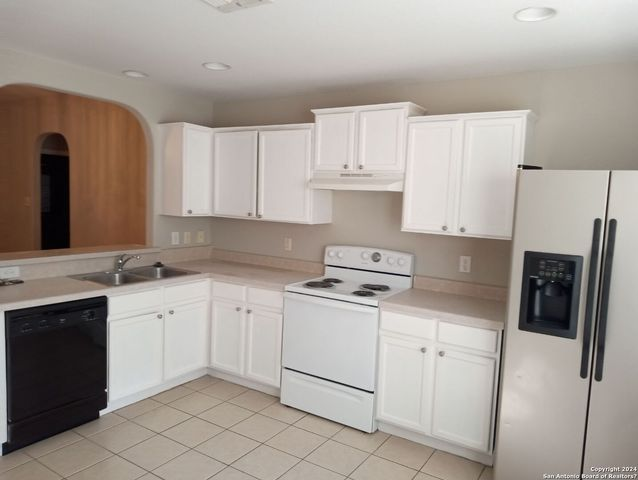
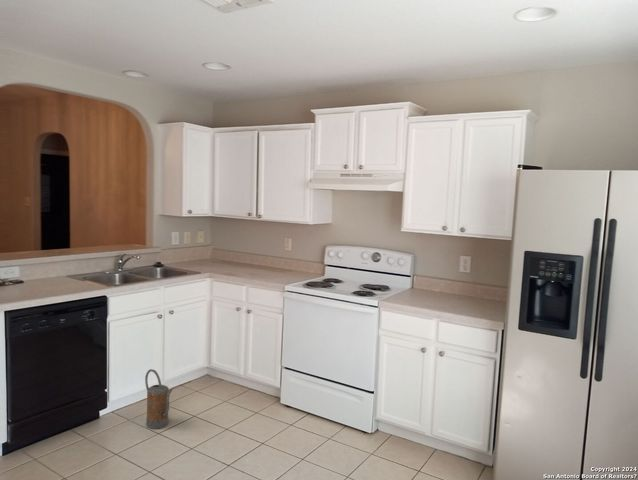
+ watering can (158, 398)
